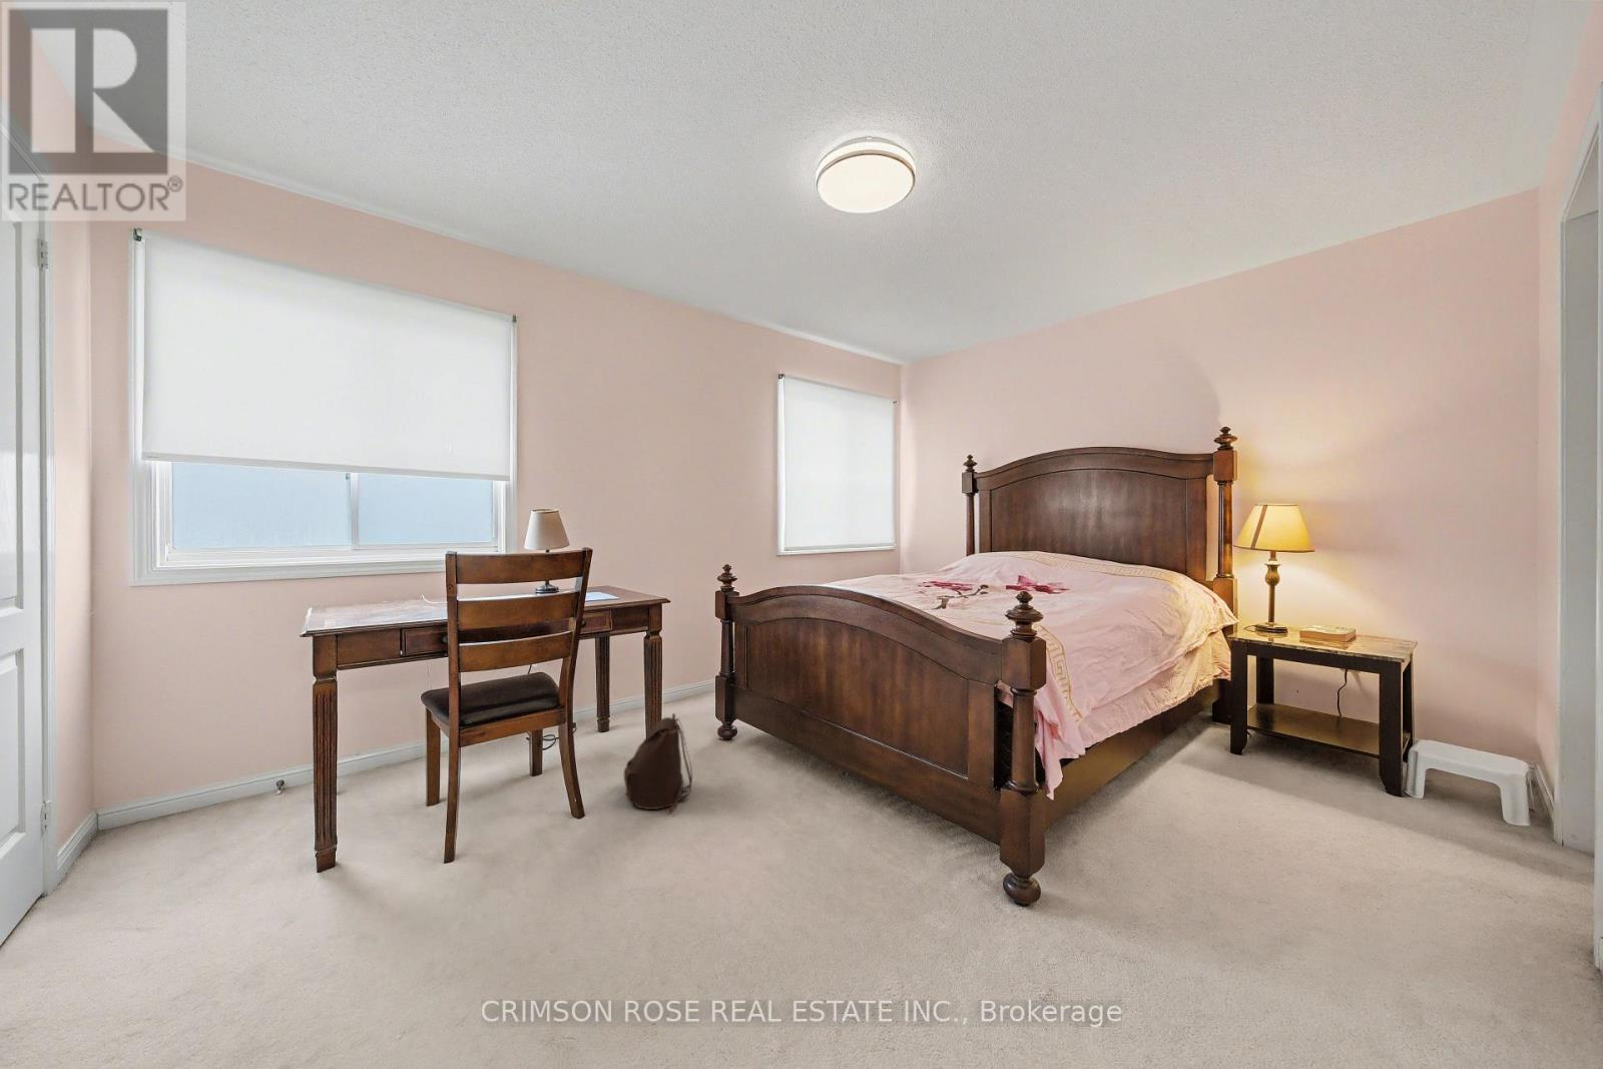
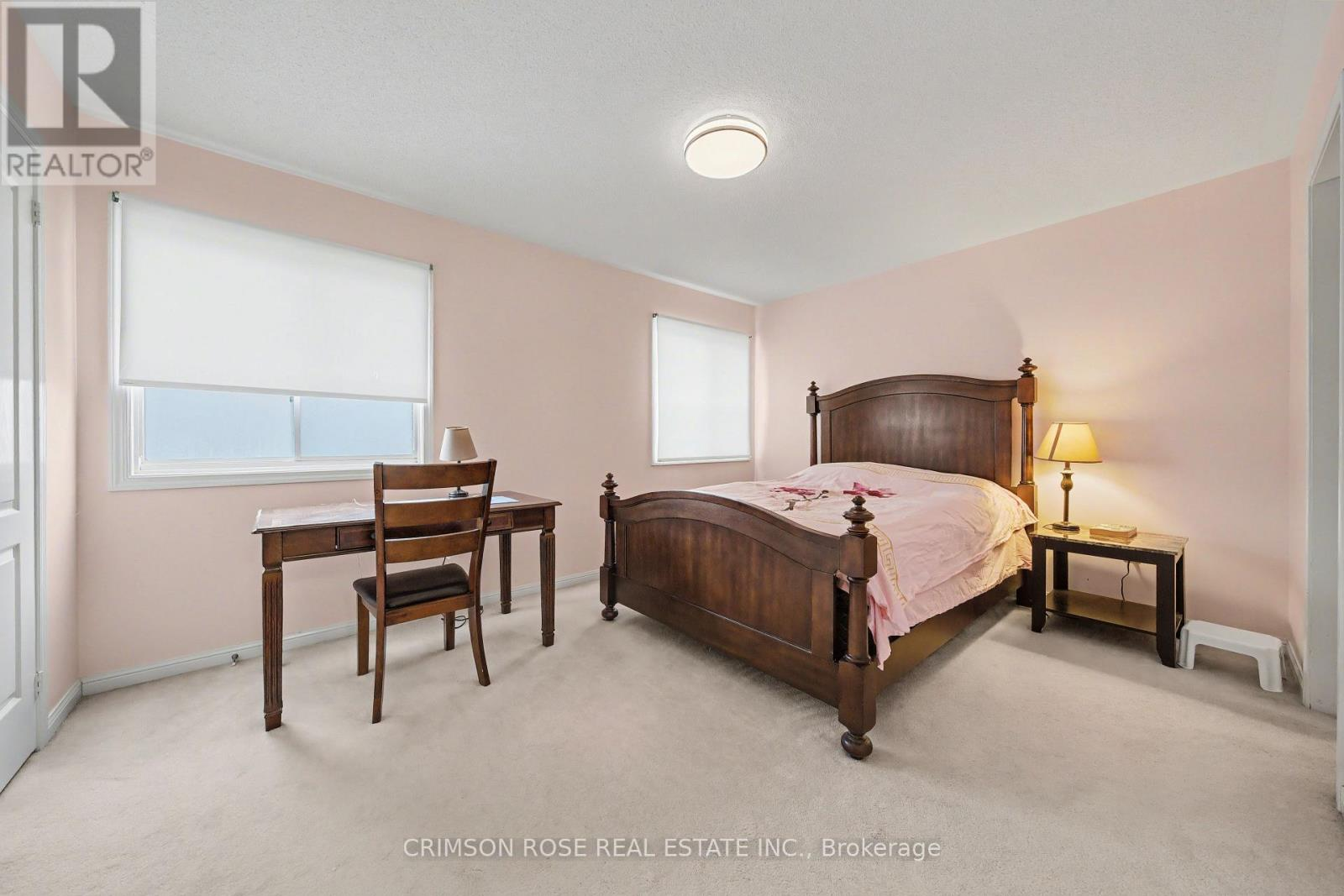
- backpack (658, 754)
